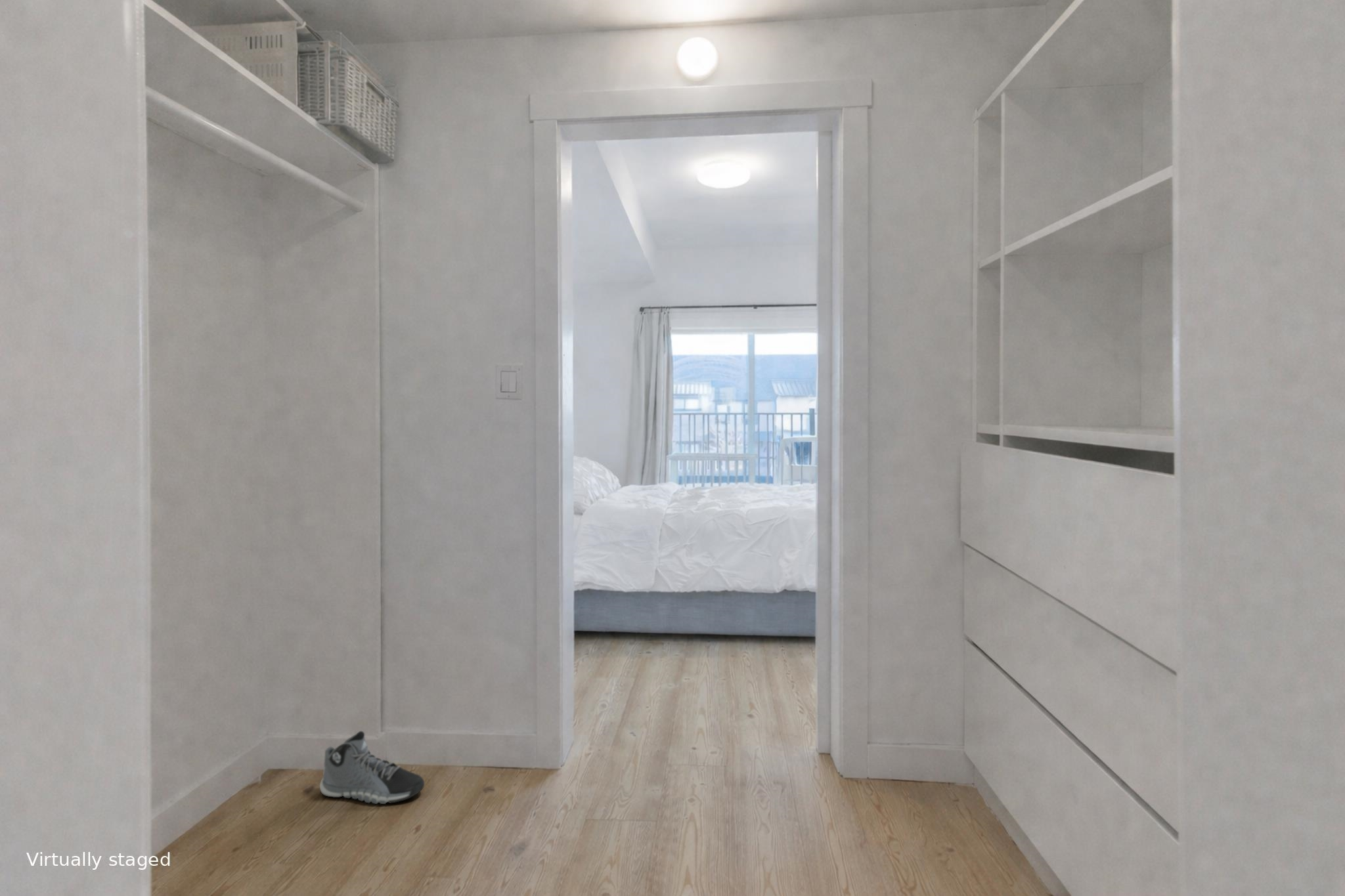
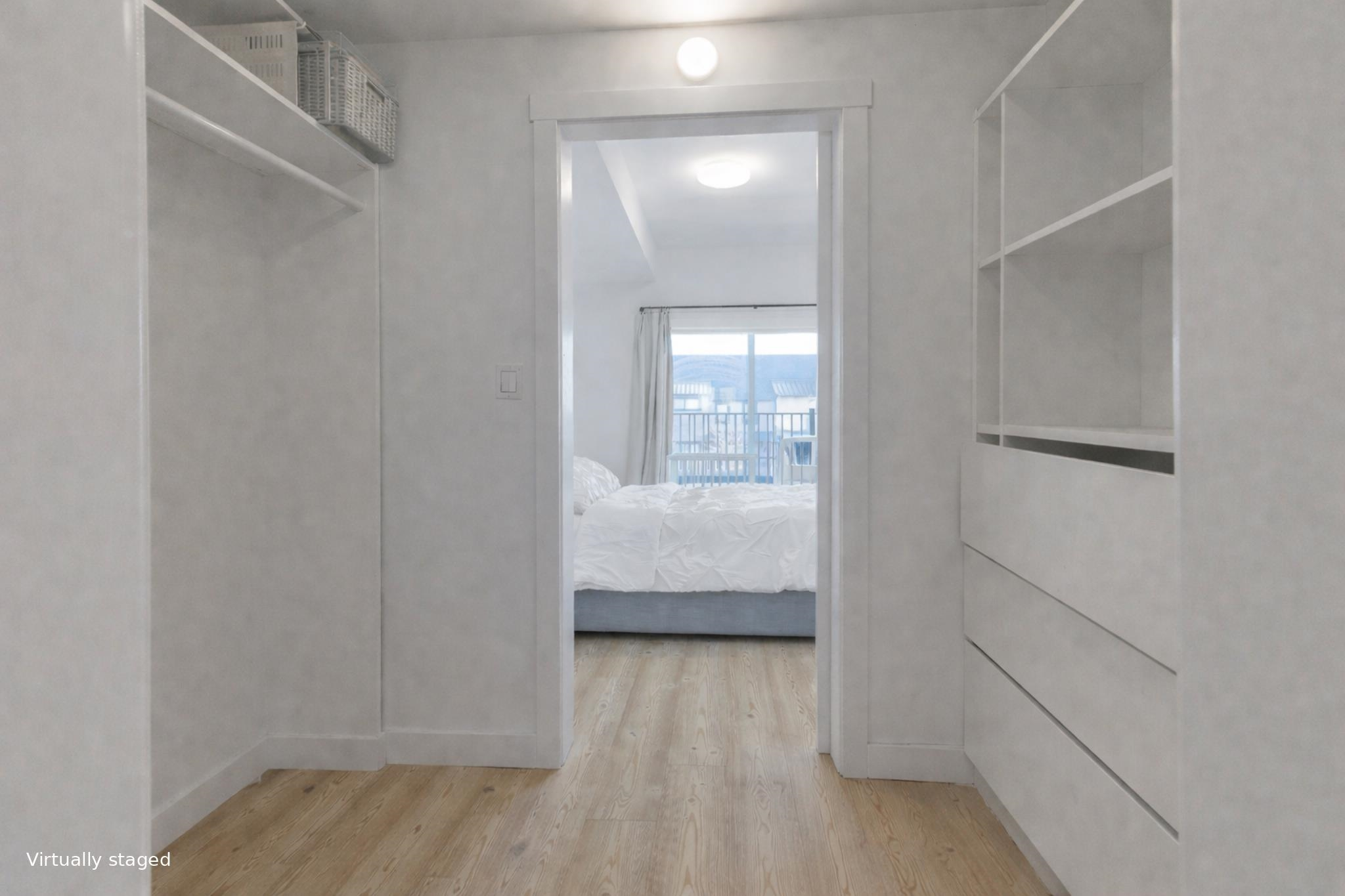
- sneaker (370, 764)
